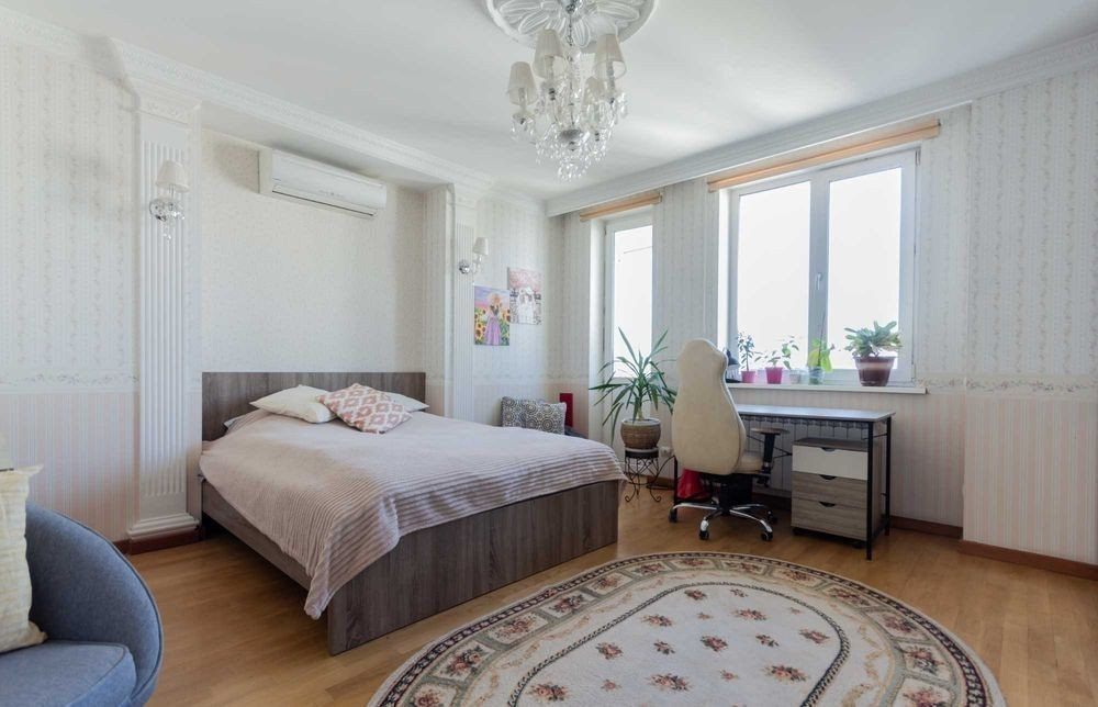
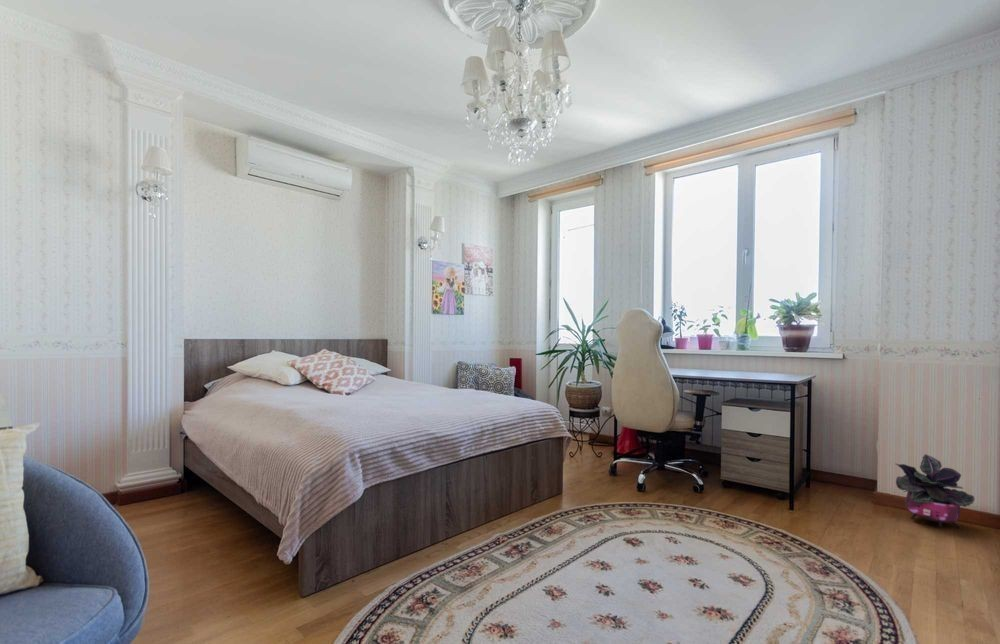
+ potted plant (932, 490)
